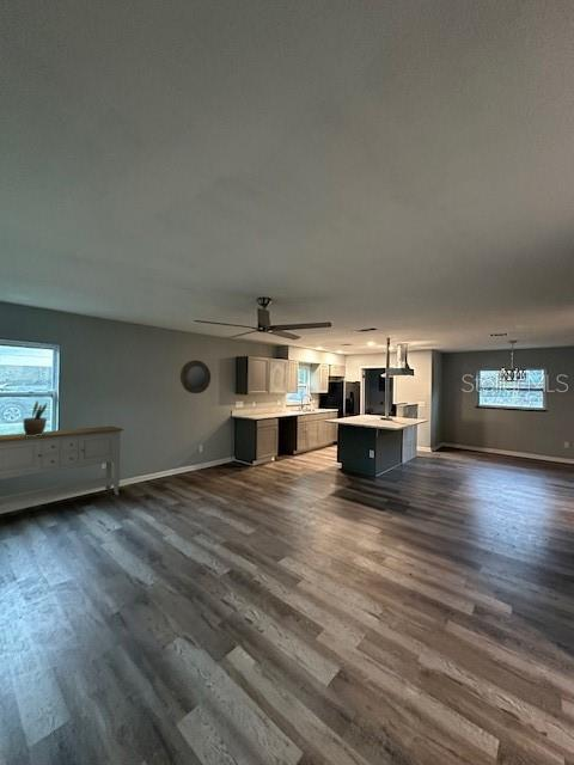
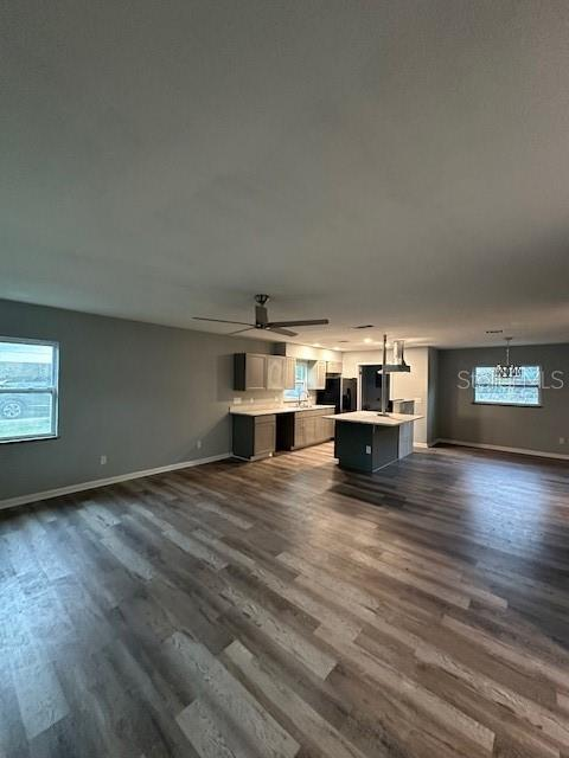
- sideboard (57, 469)
- home mirror (196, 377)
- potted plant (35, 417)
